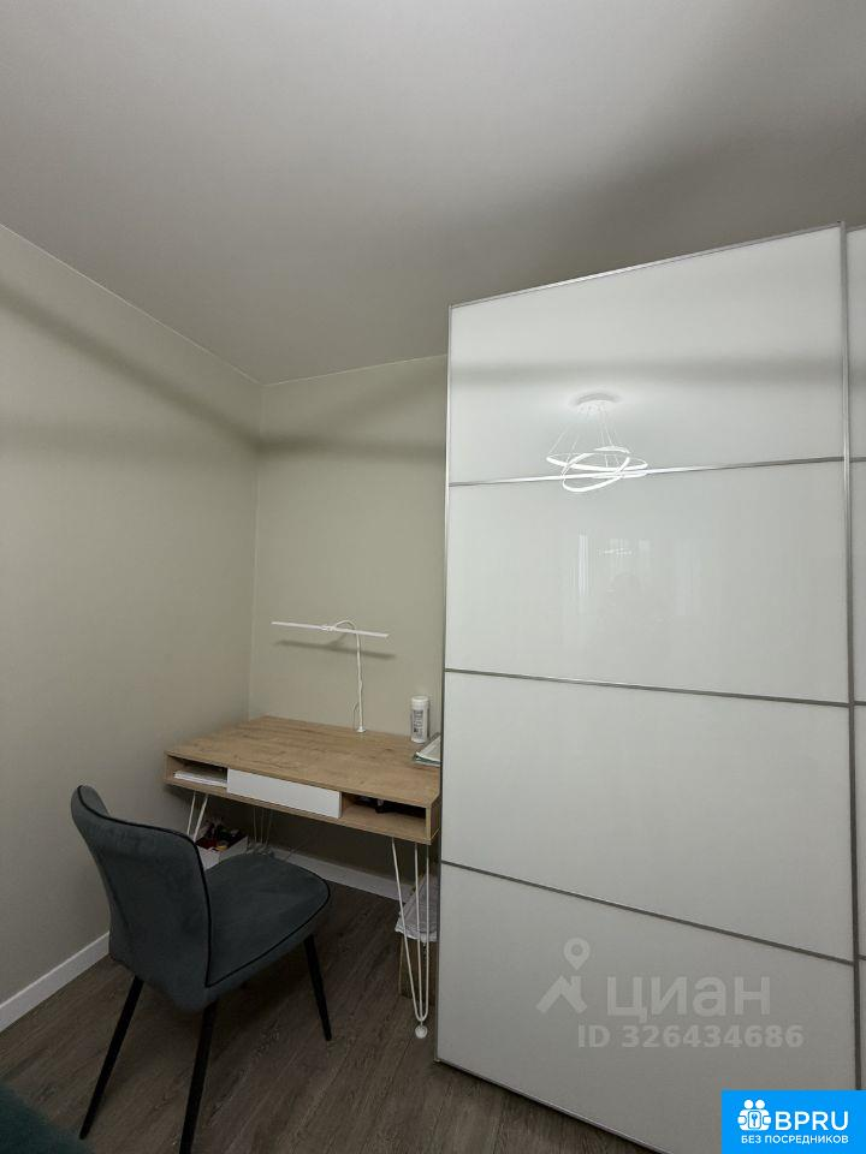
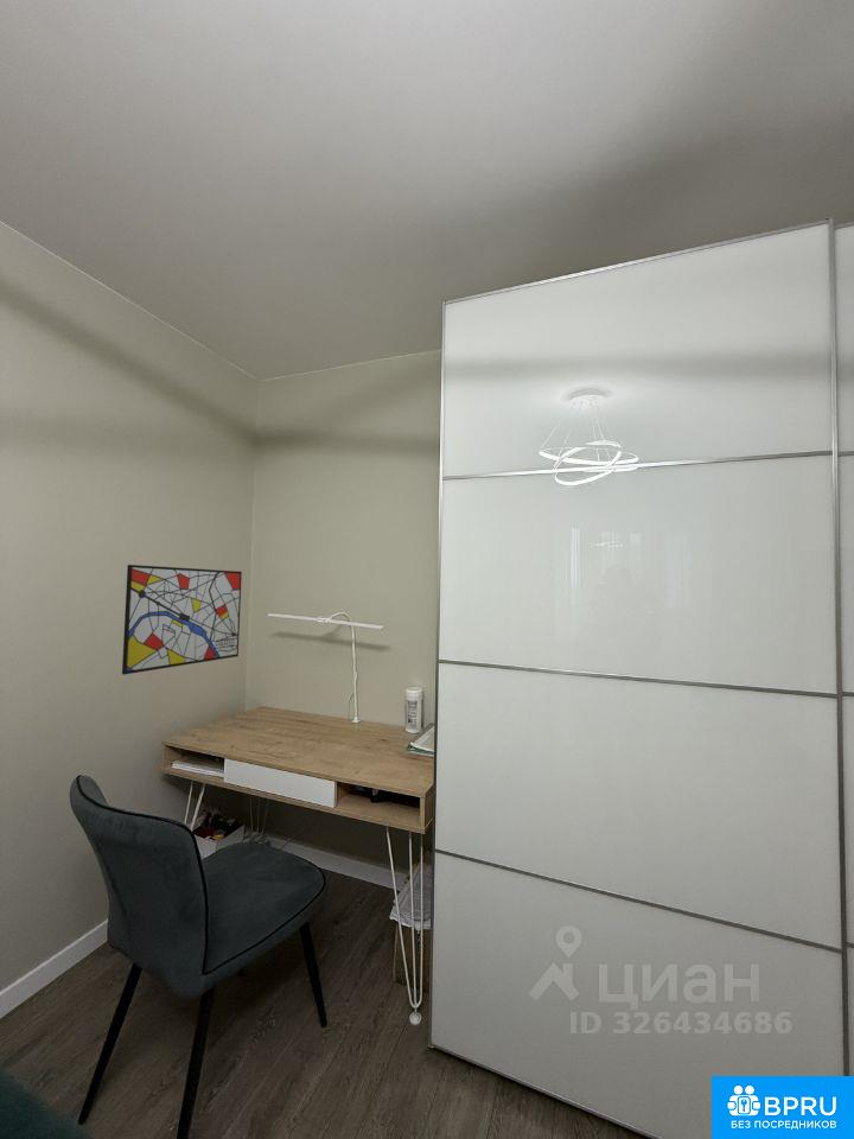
+ wall art (189, 616)
